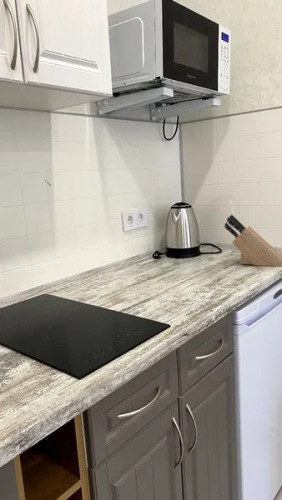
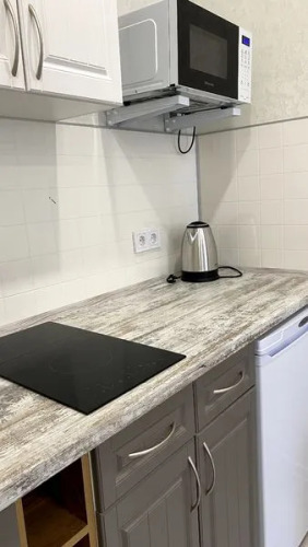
- knife block (254, 239)
